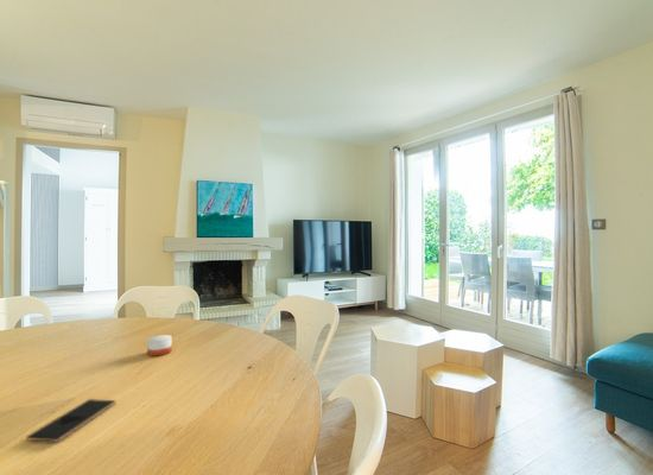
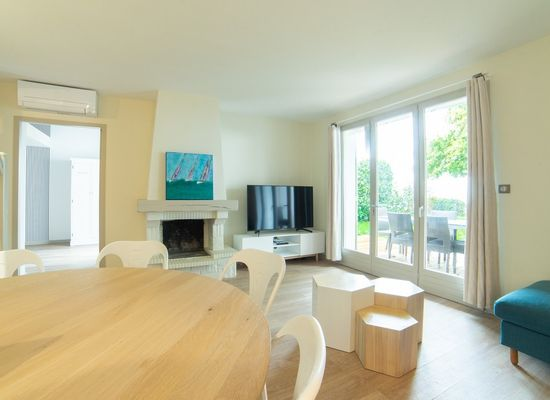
- candle (159, 337)
- smartphone (75, 418)
